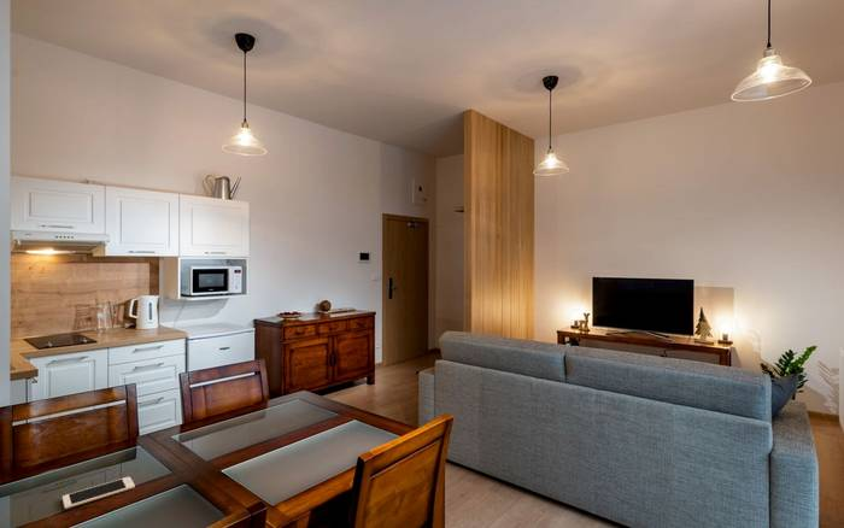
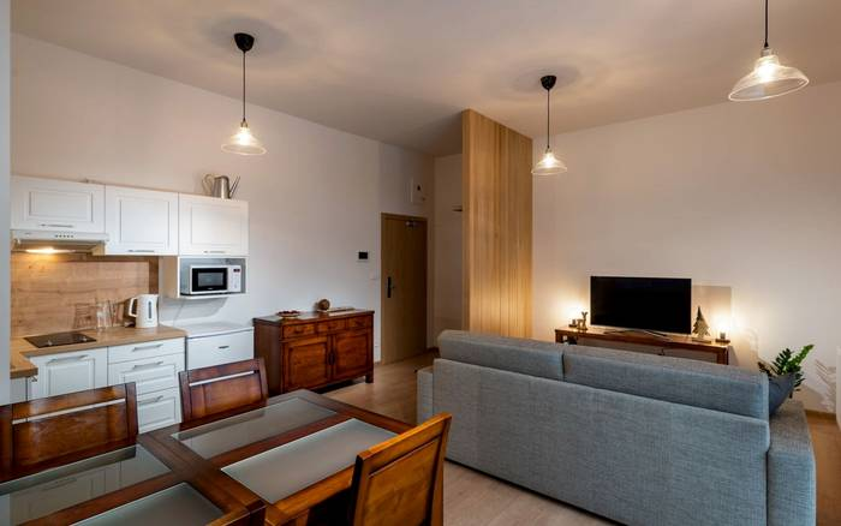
- cell phone (99, 491)
